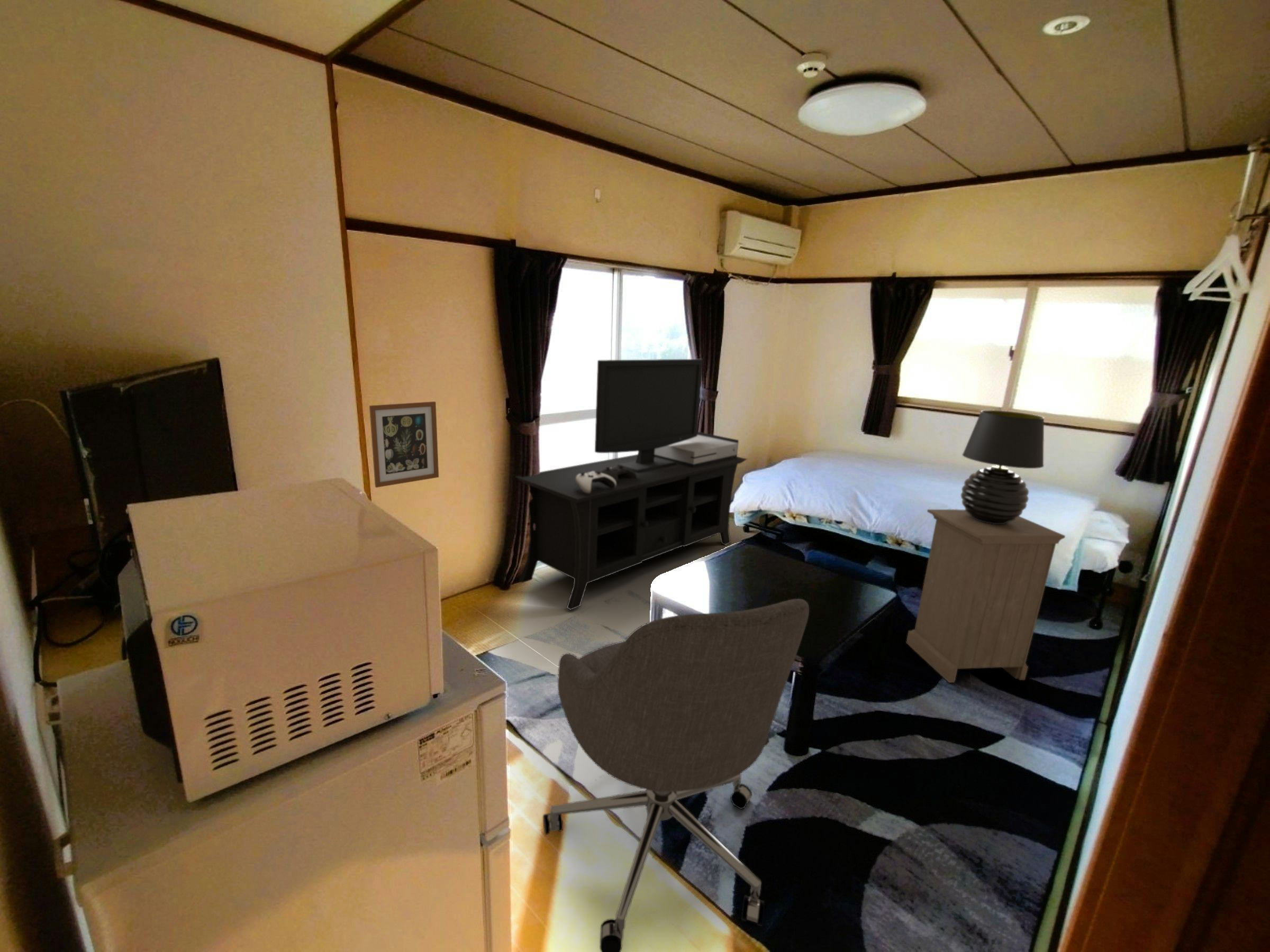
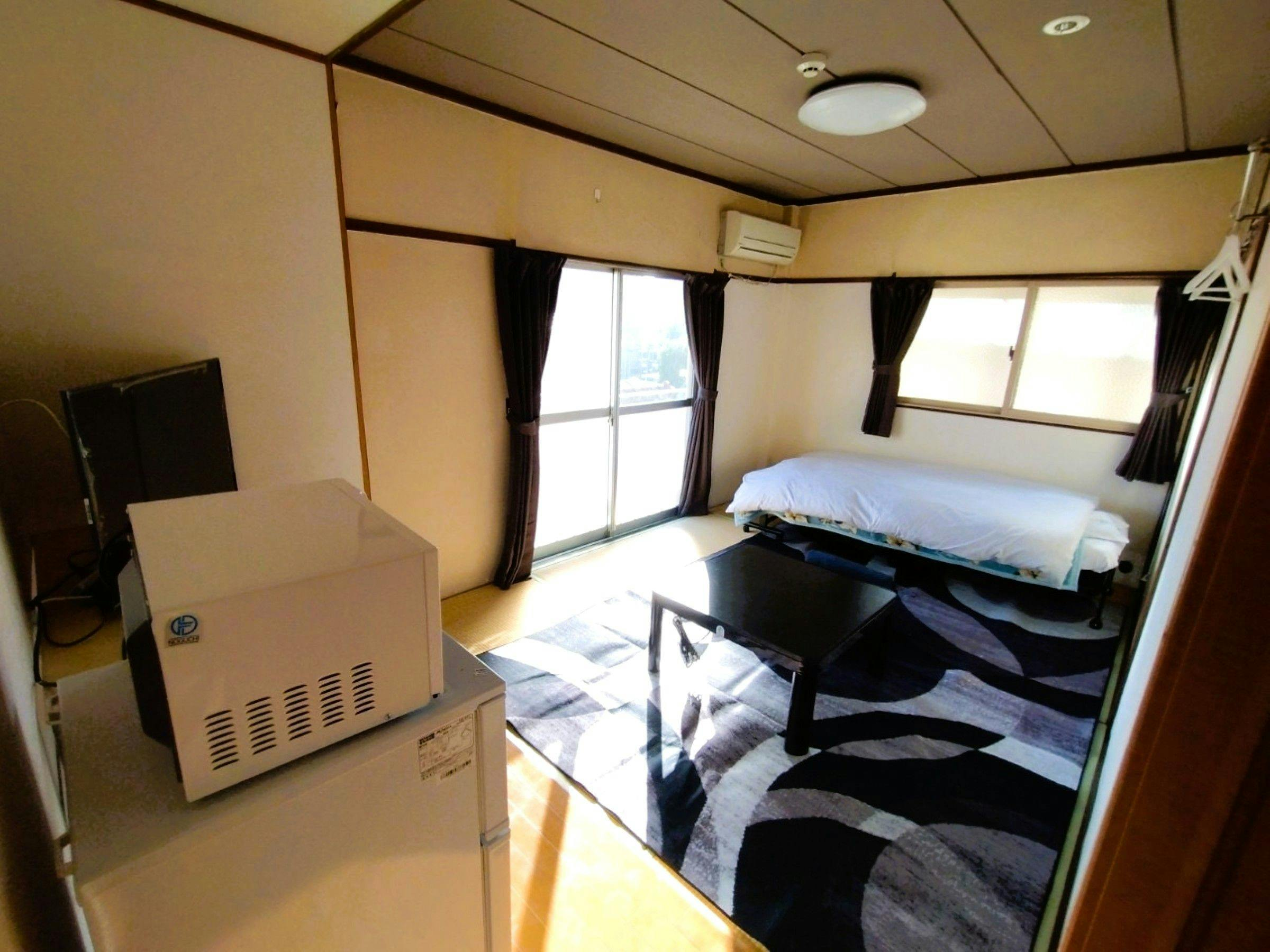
- table lamp (1000, 468)
- nightstand (976, 593)
- wall art (406, 443)
- chair (675, 707)
- media console (643, 465)
